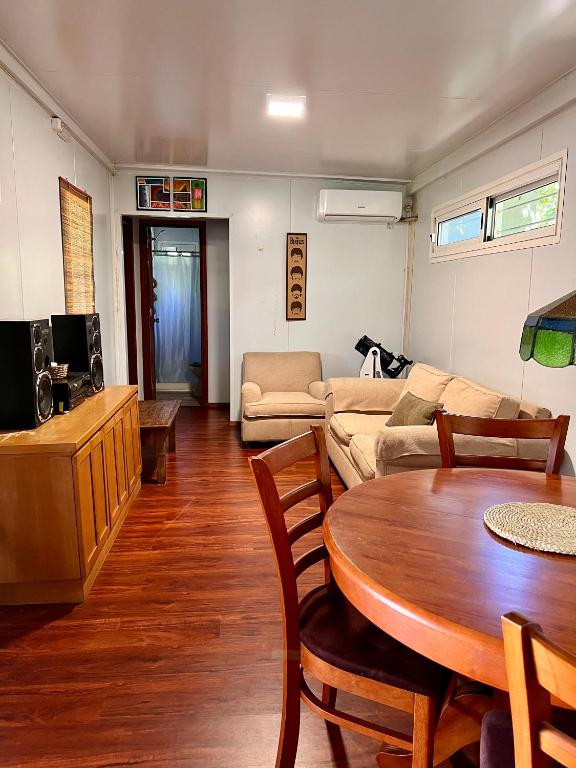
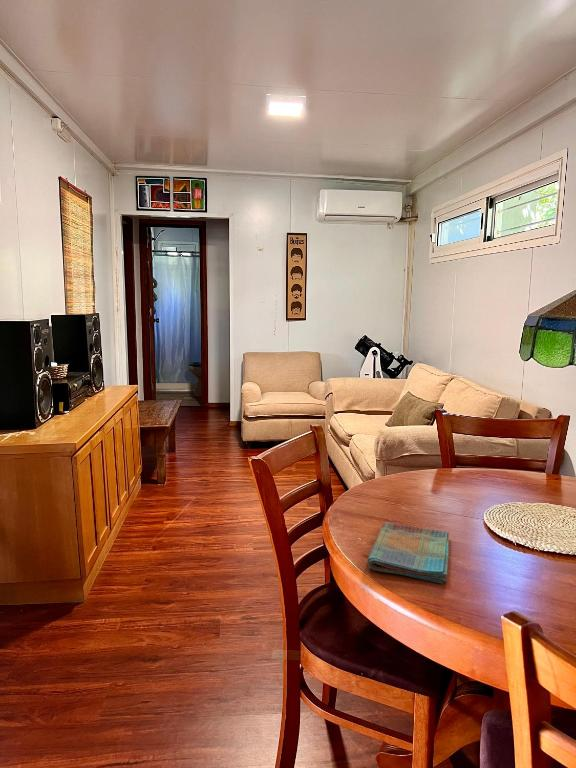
+ dish towel (410, 547)
